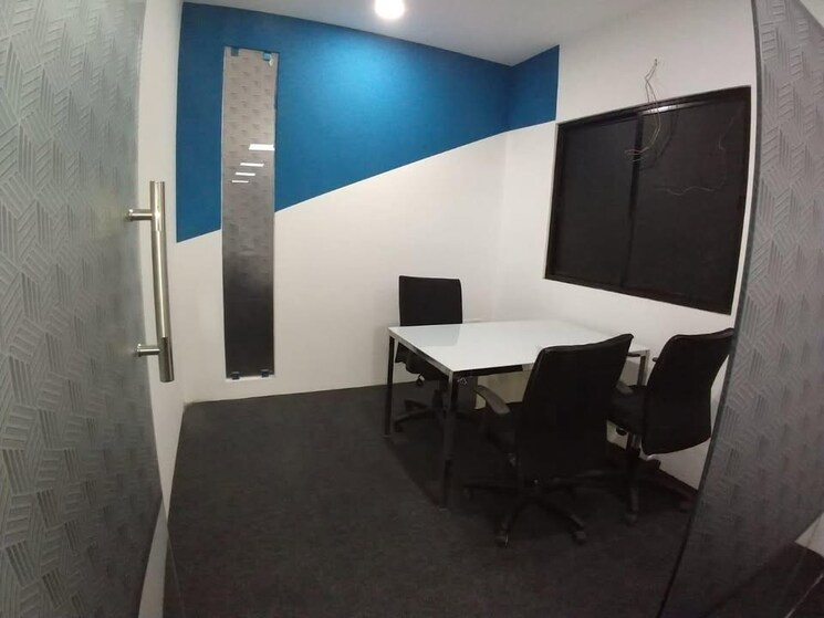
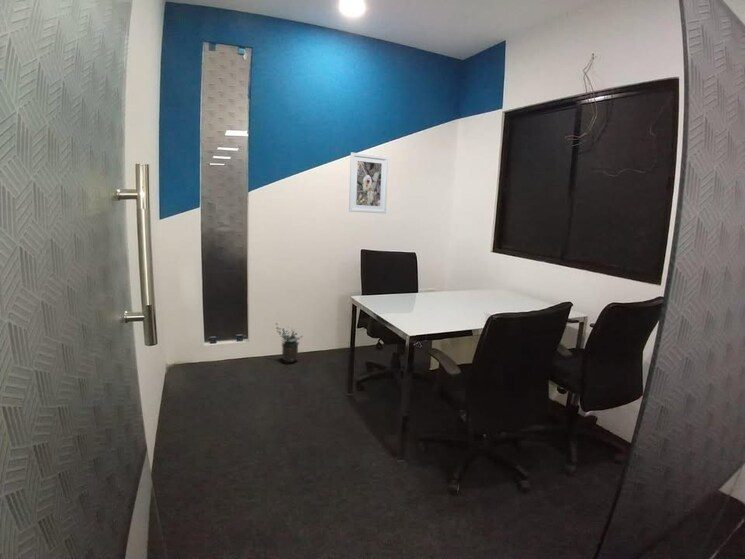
+ potted plant (288, 342)
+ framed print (368, 184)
